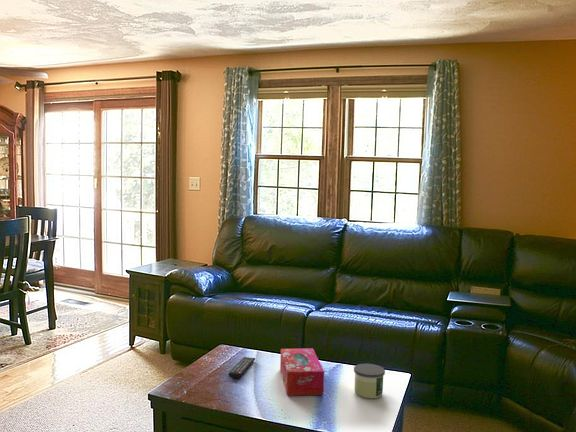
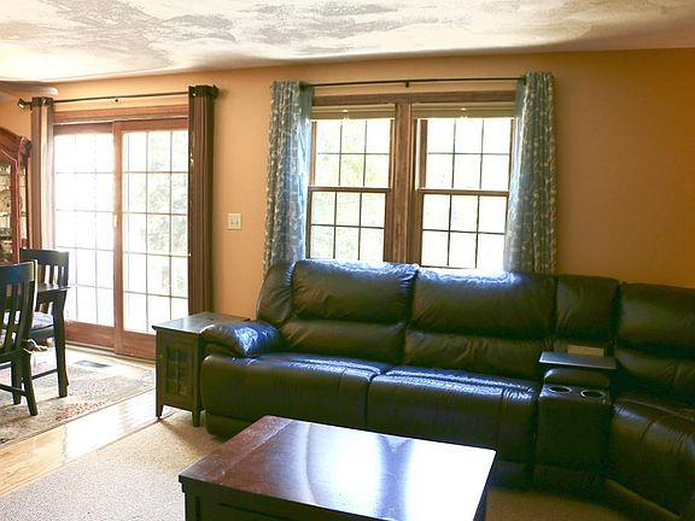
- remote control (242, 366)
- candle (368, 381)
- tissue box (300, 370)
